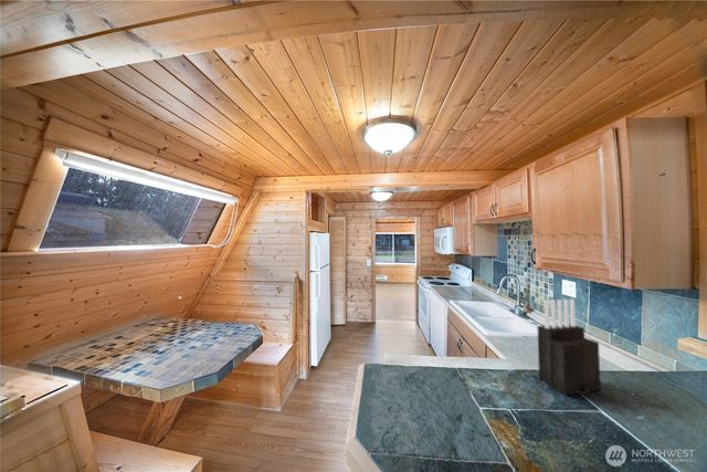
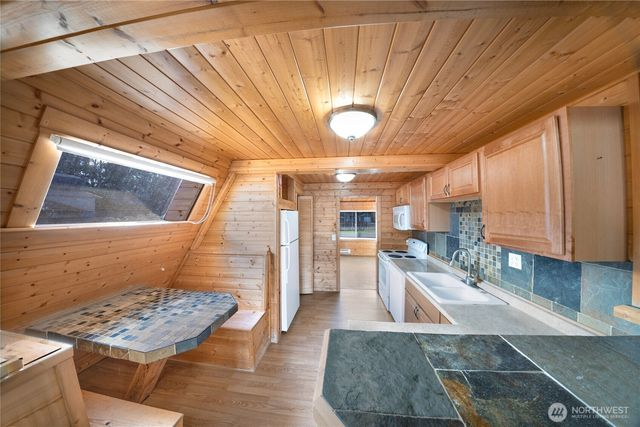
- knife block (570, 344)
